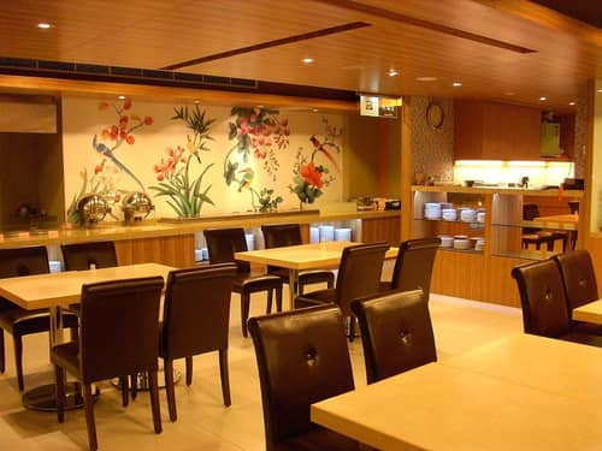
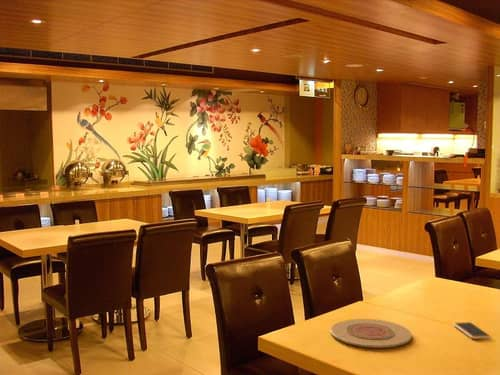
+ plate (370, 331)
+ smartphone (471, 330)
